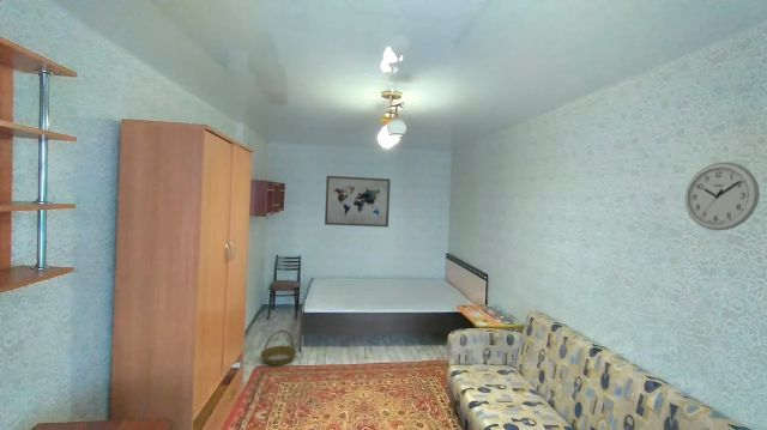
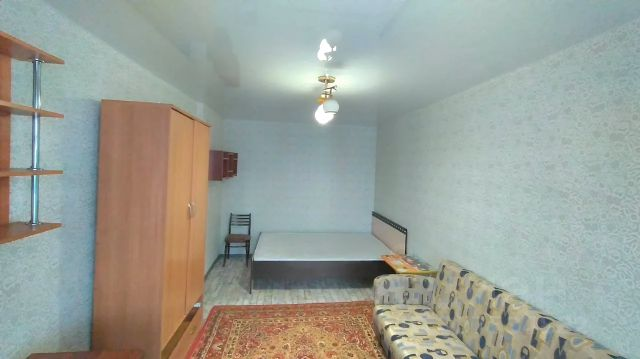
- basket (278, 346)
- wall art (357, 201)
- wall clock (717, 195)
